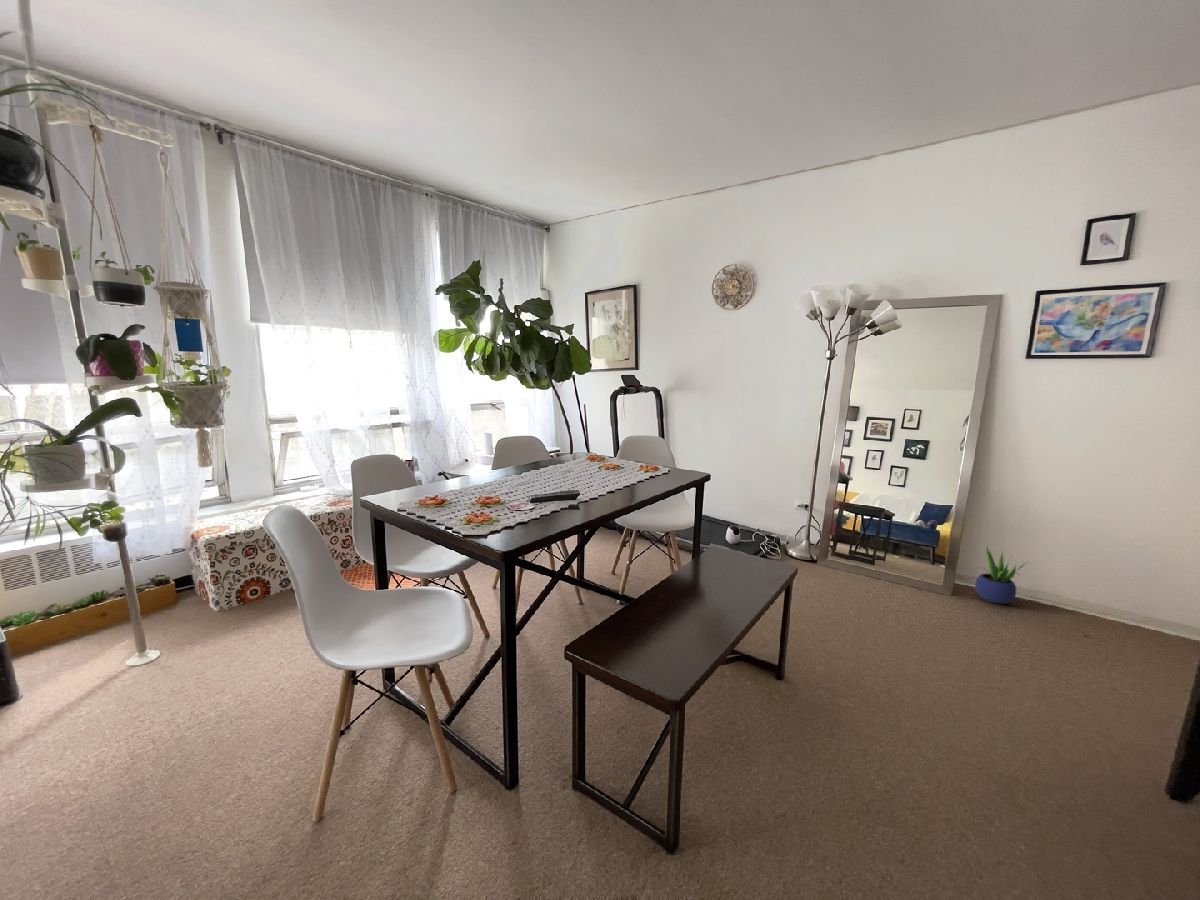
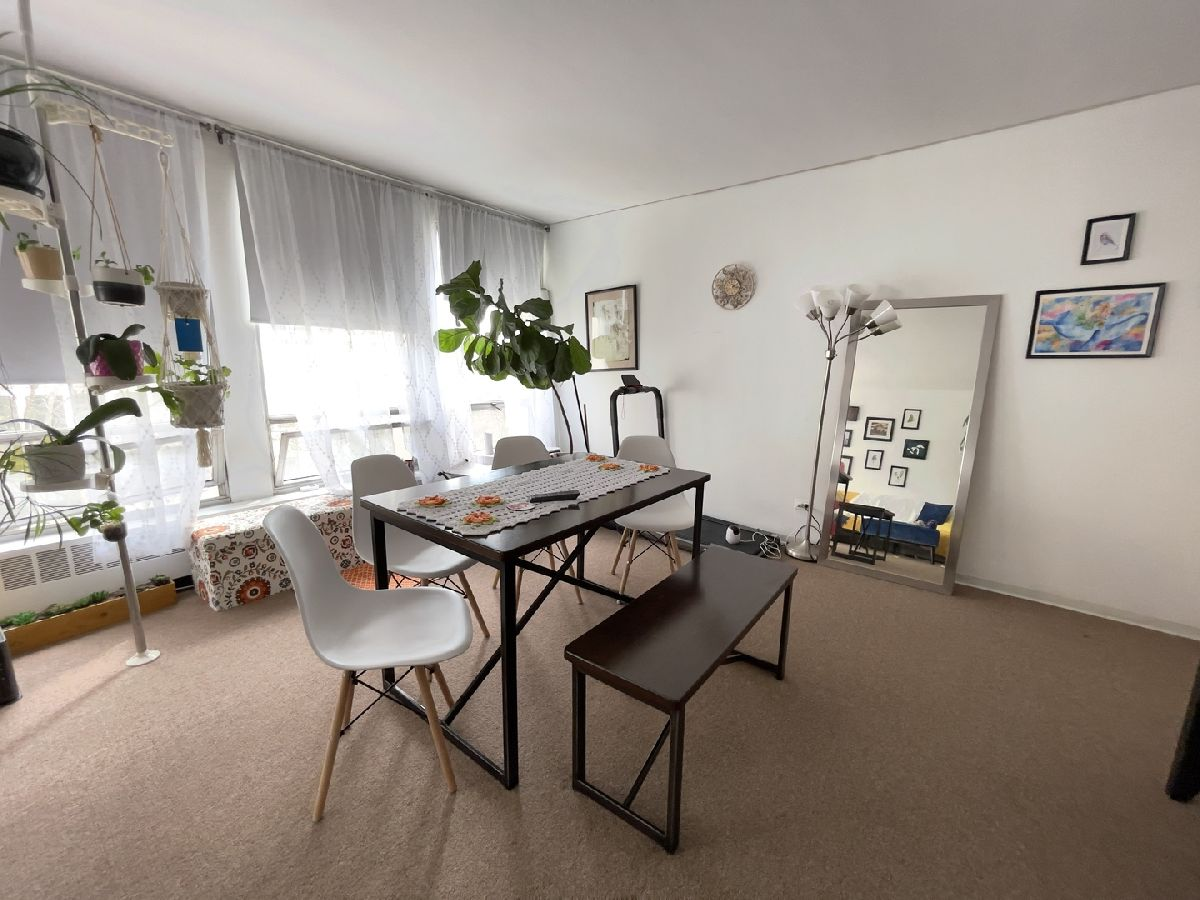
- potted plant (999, 575)
